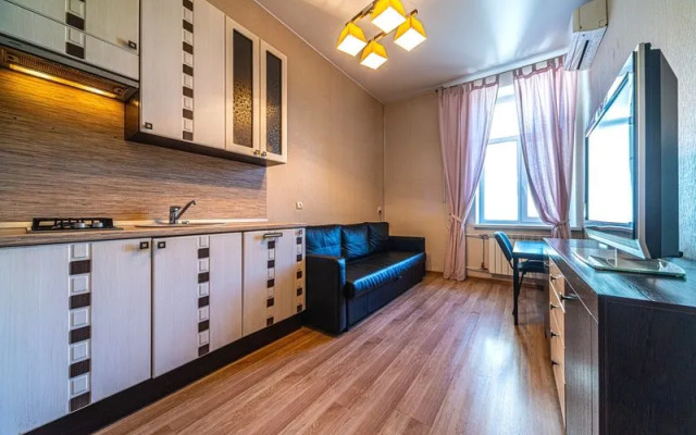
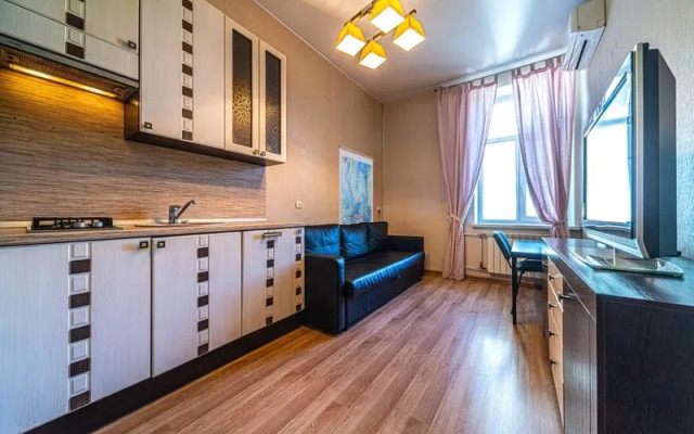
+ wall art (357, 200)
